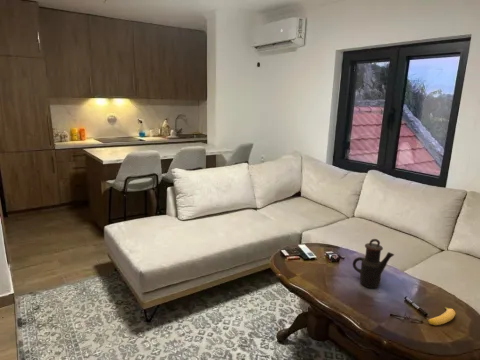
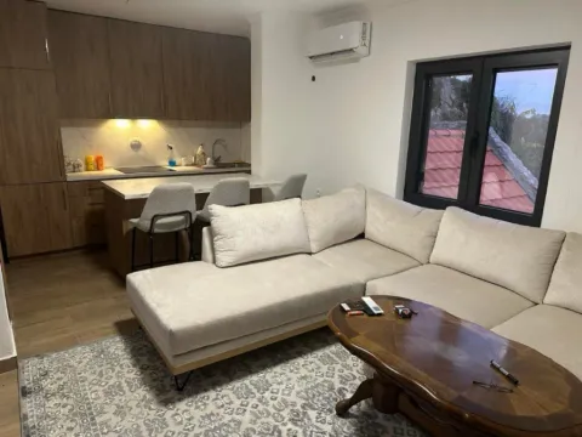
- teapot (372, 261)
- banana (442, 314)
